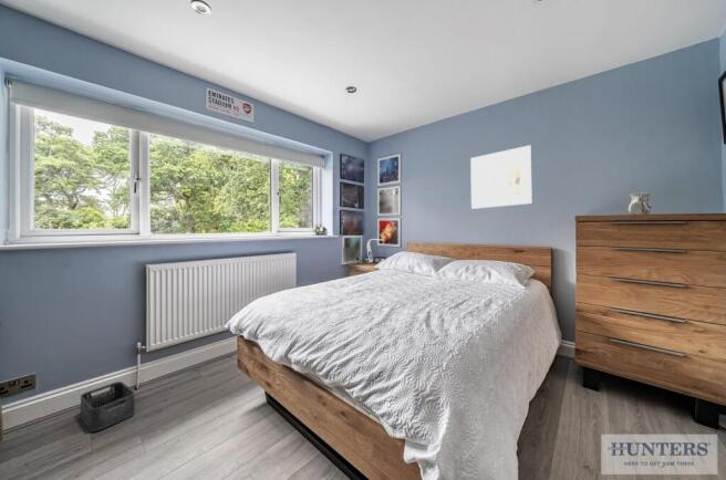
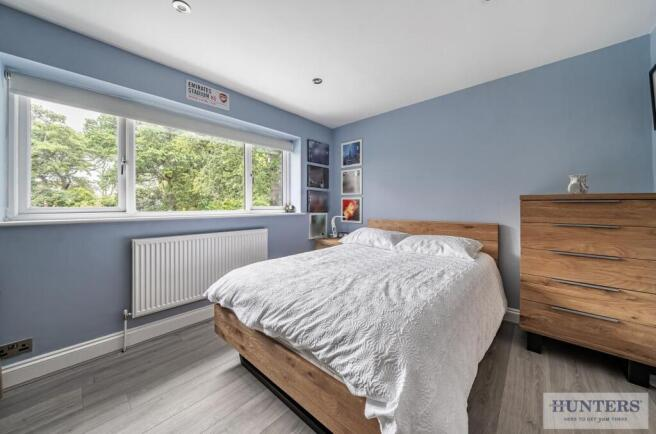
- storage bin (107, 404)
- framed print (499, 179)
